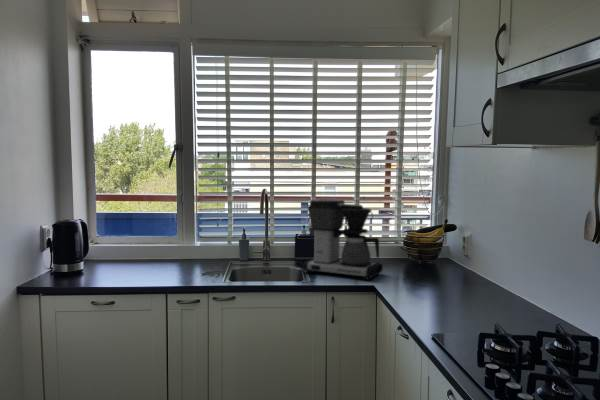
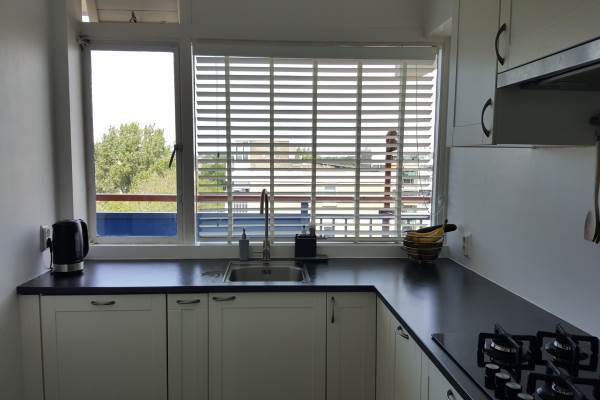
- coffee maker (345, 236)
